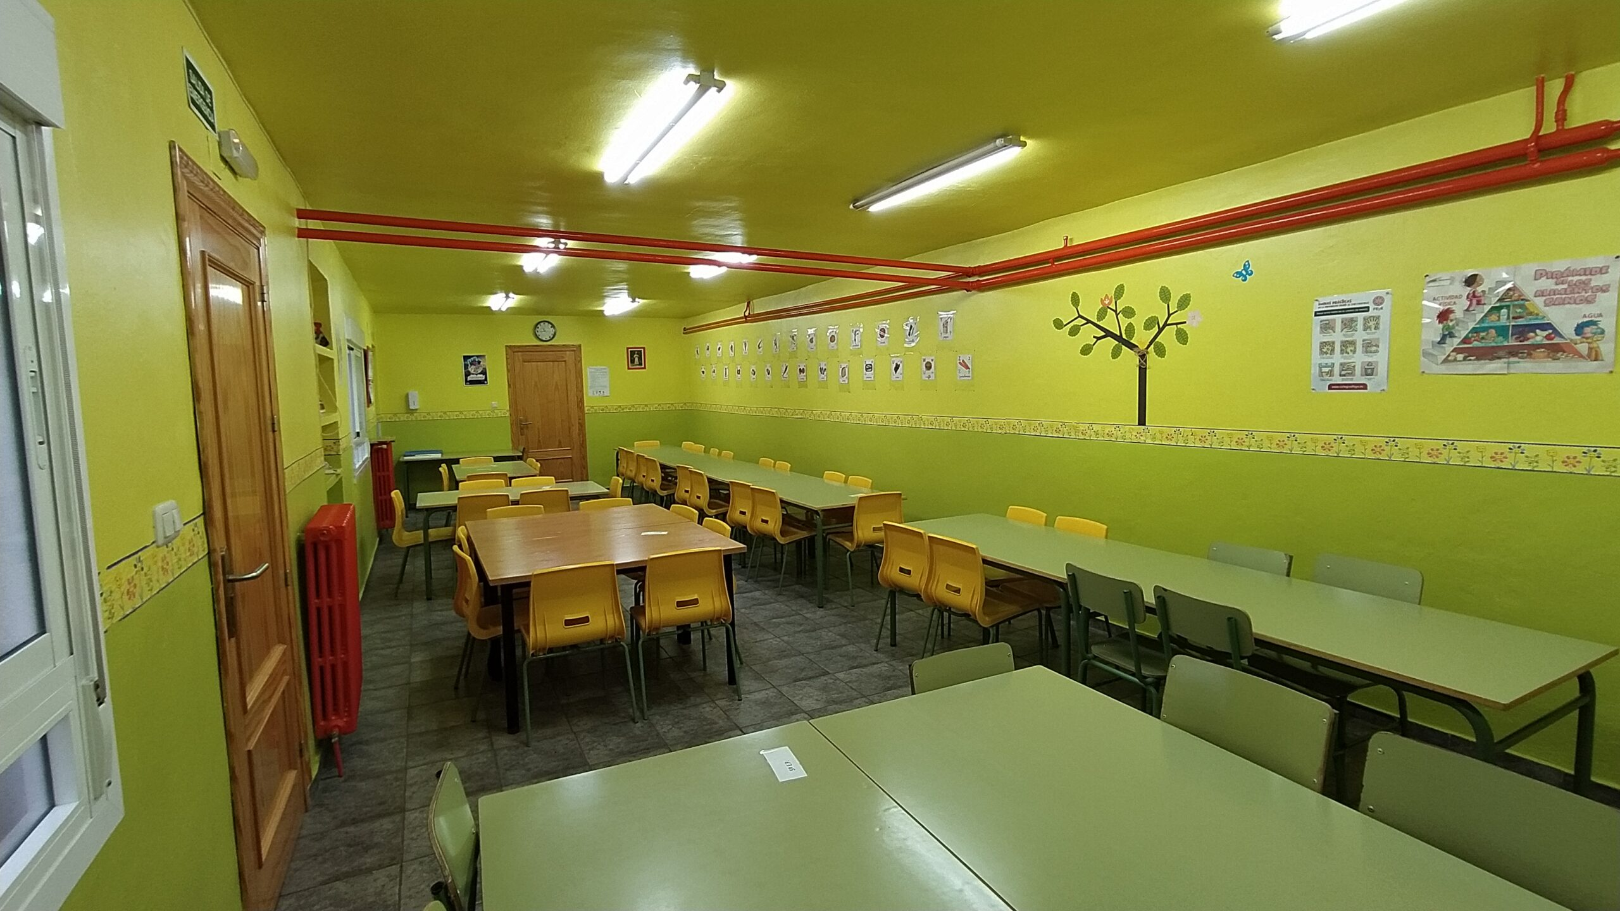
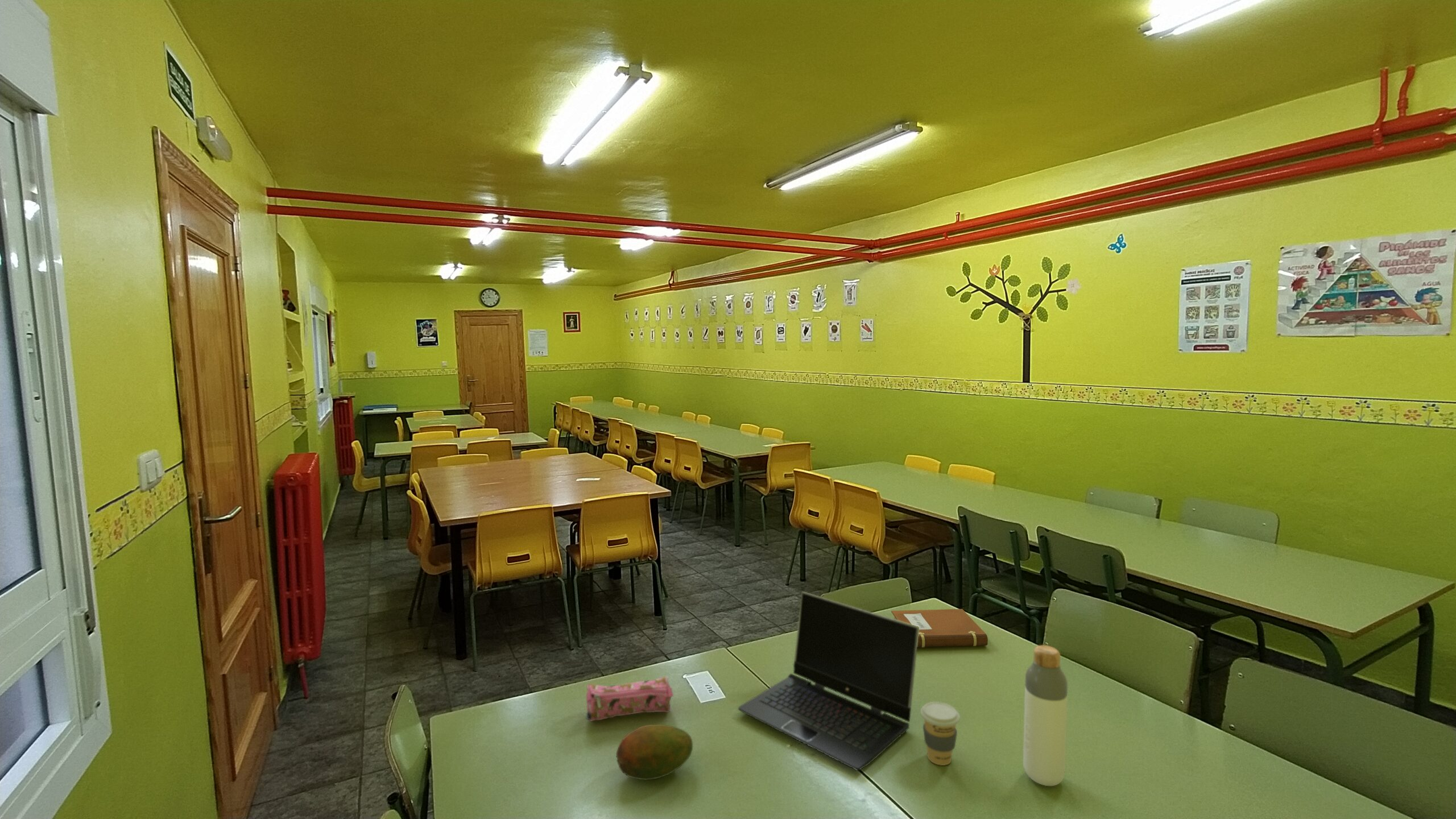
+ bottle (1045, 714)
+ laptop computer (826, 671)
+ notebook (935, 628)
+ coffee cup (940, 734)
+ fruit (655, 750)
+ pencil case (630, 698)
